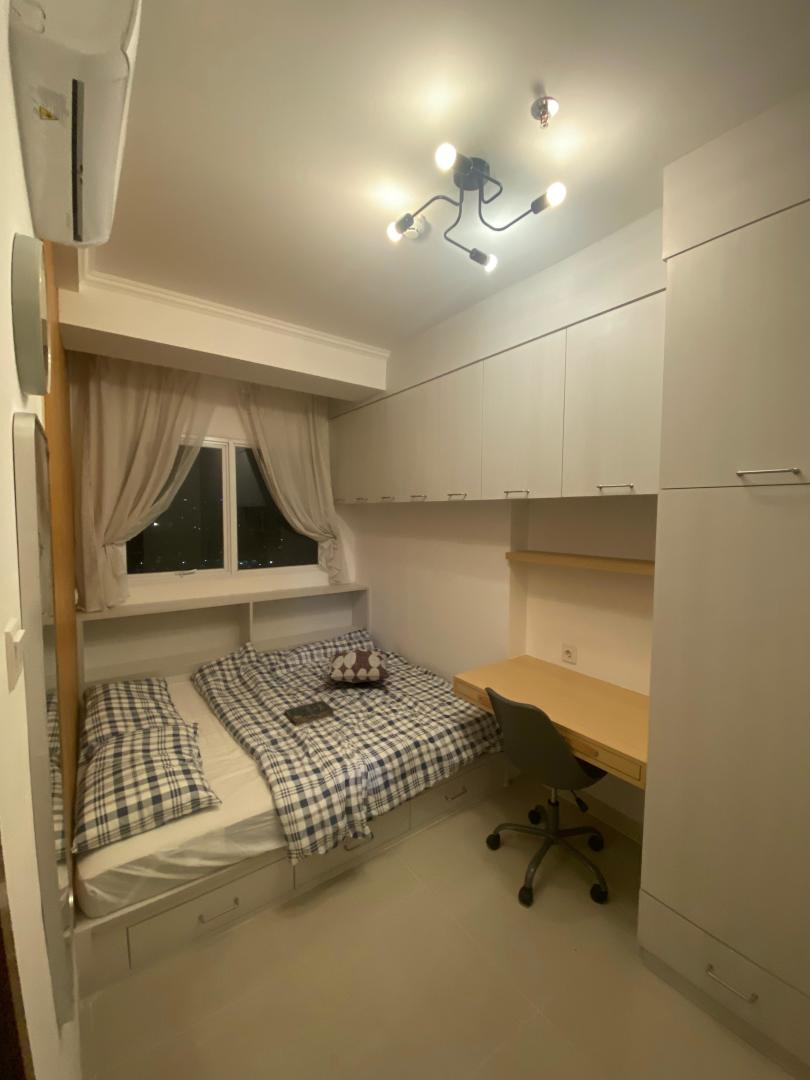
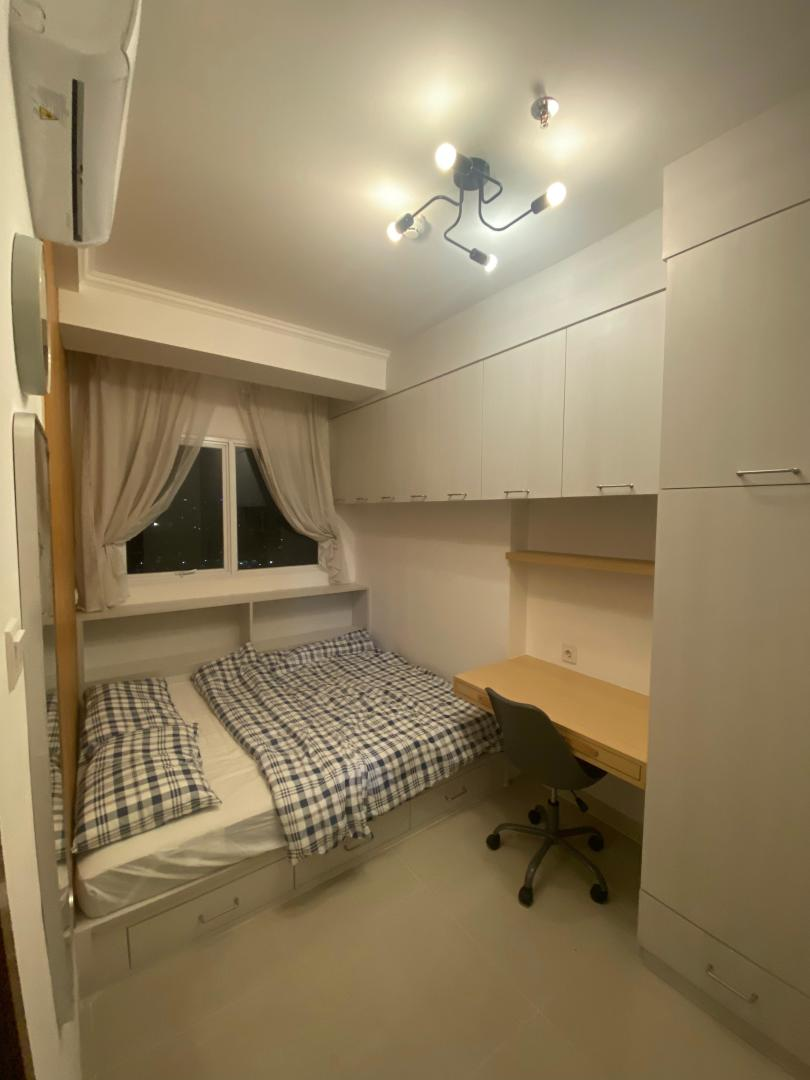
- bible (309, 711)
- decorative pillow (357, 665)
